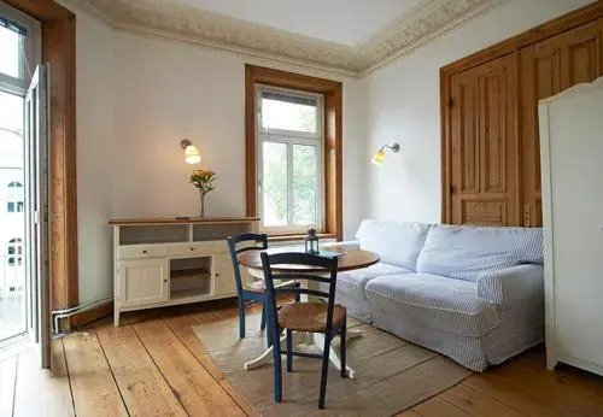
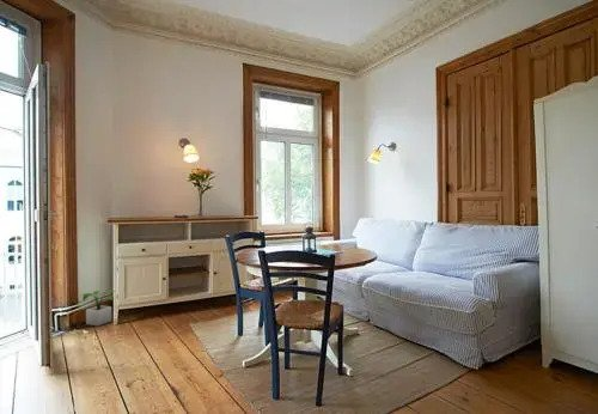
+ potted plant (96, 306)
